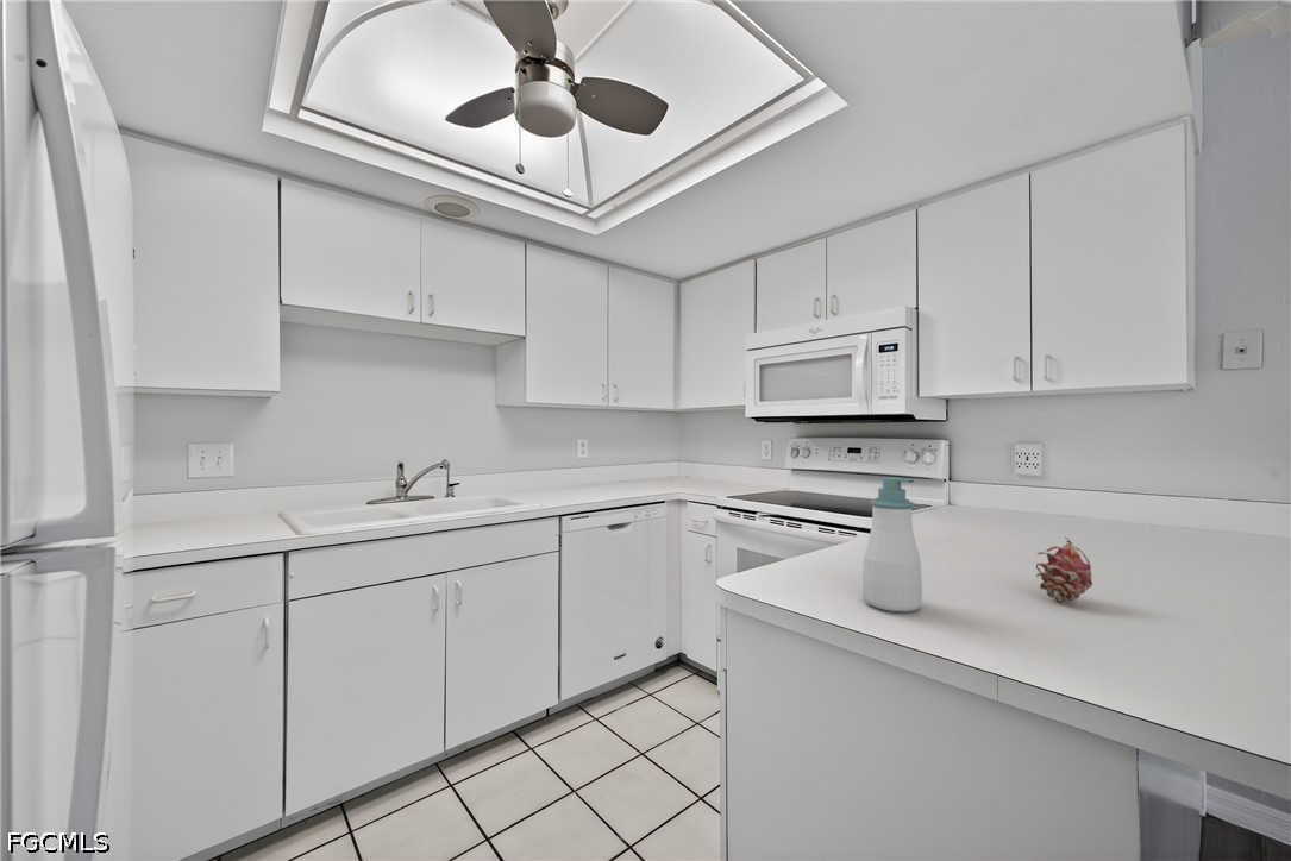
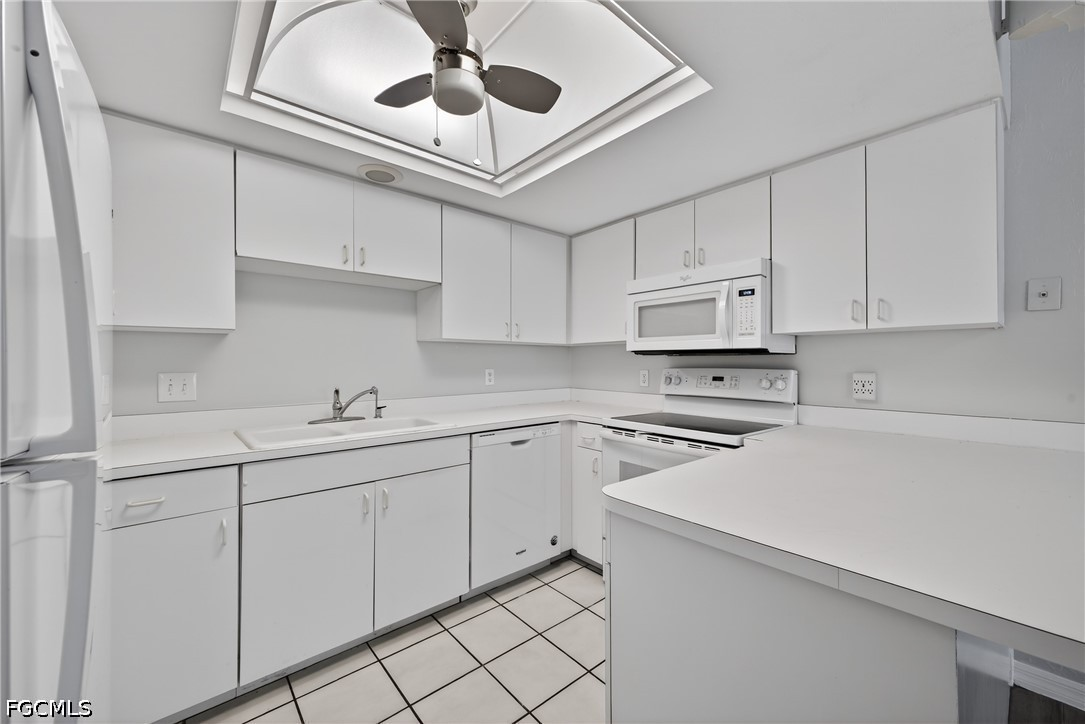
- fruit (1063, 568)
- soap bottle (891, 541)
